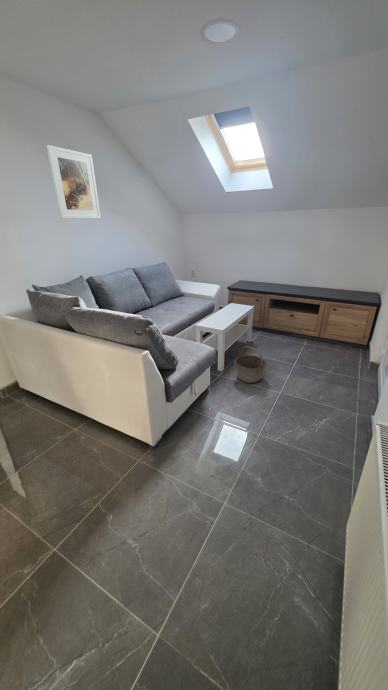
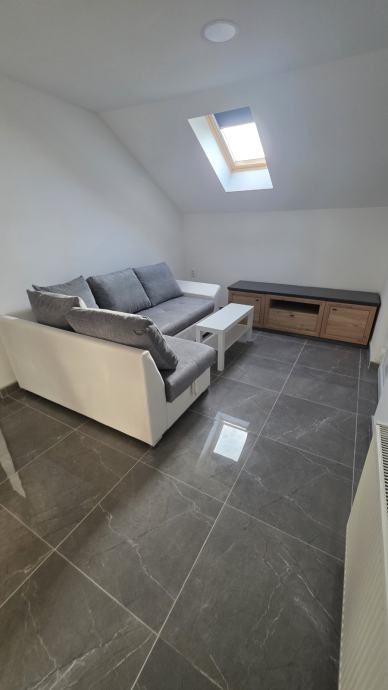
- basket (250, 362)
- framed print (76, 185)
